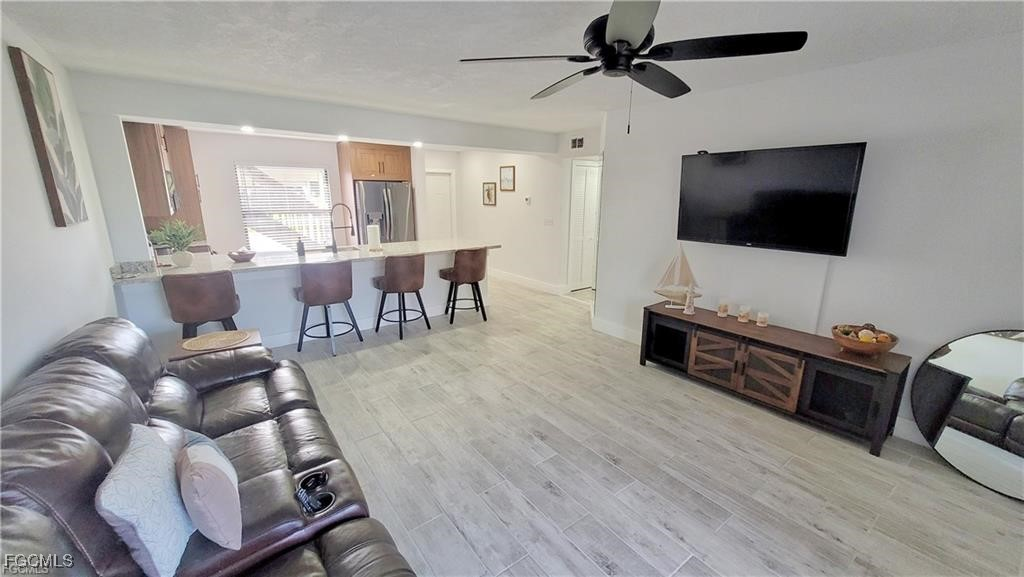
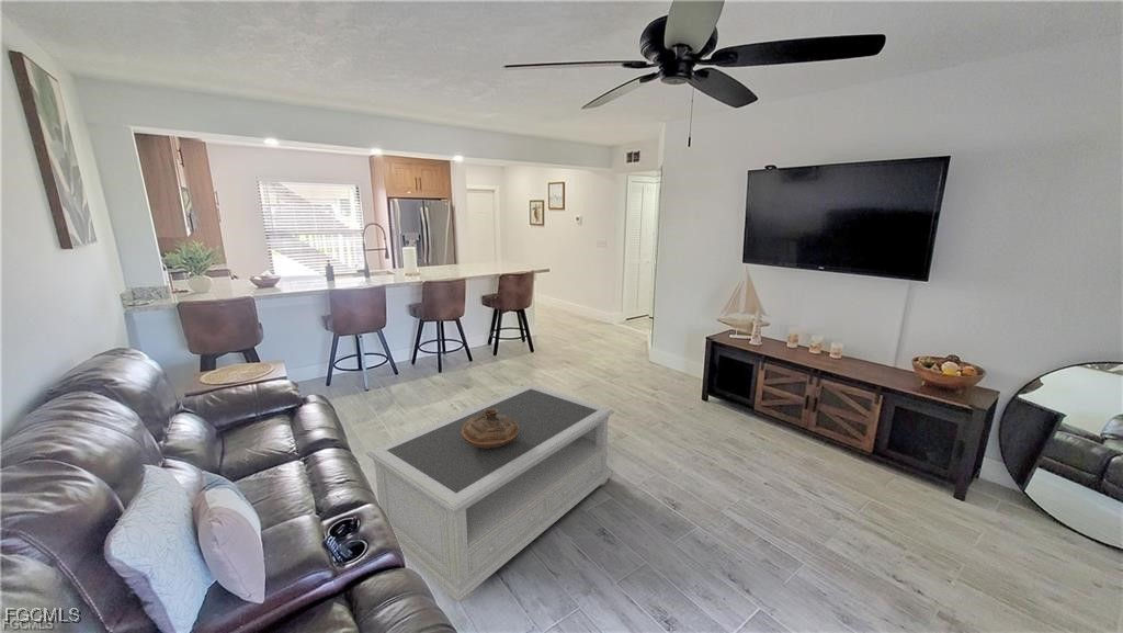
+ coffee table (503, 467)
+ decorative bowl (490, 426)
